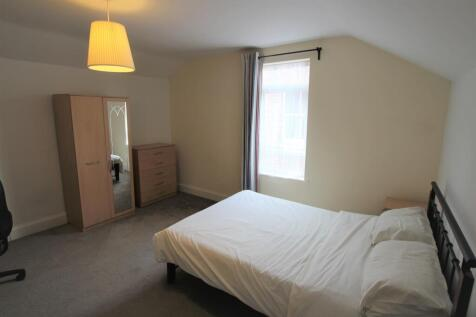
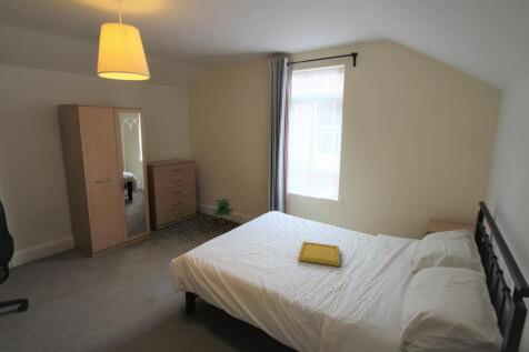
+ serving tray (319, 252)
+ potted plant (222, 211)
